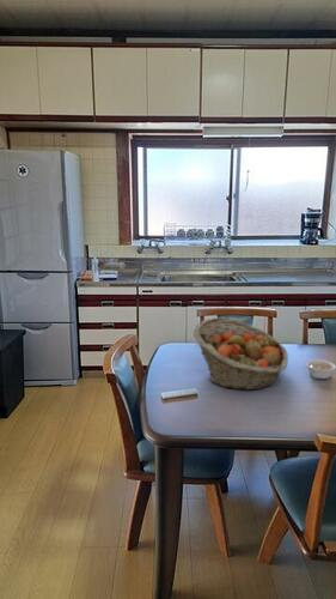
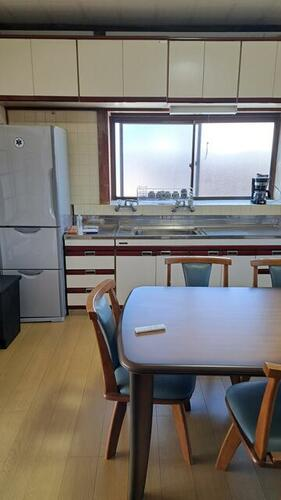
- fruit basket (240, 350)
- legume (319, 369)
